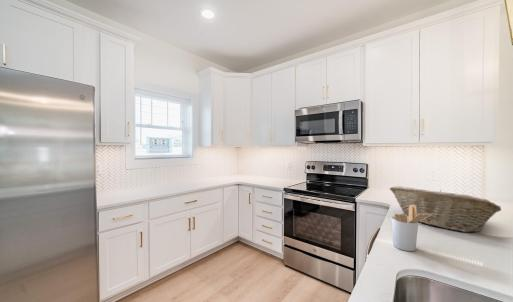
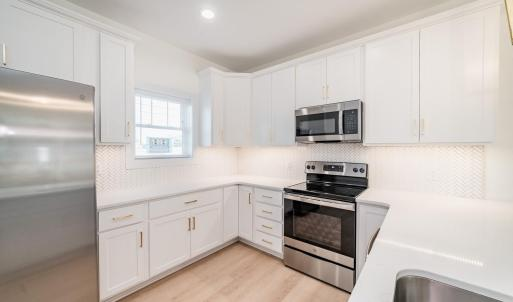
- utensil holder (410, 228)
- fruit basket (437, 204)
